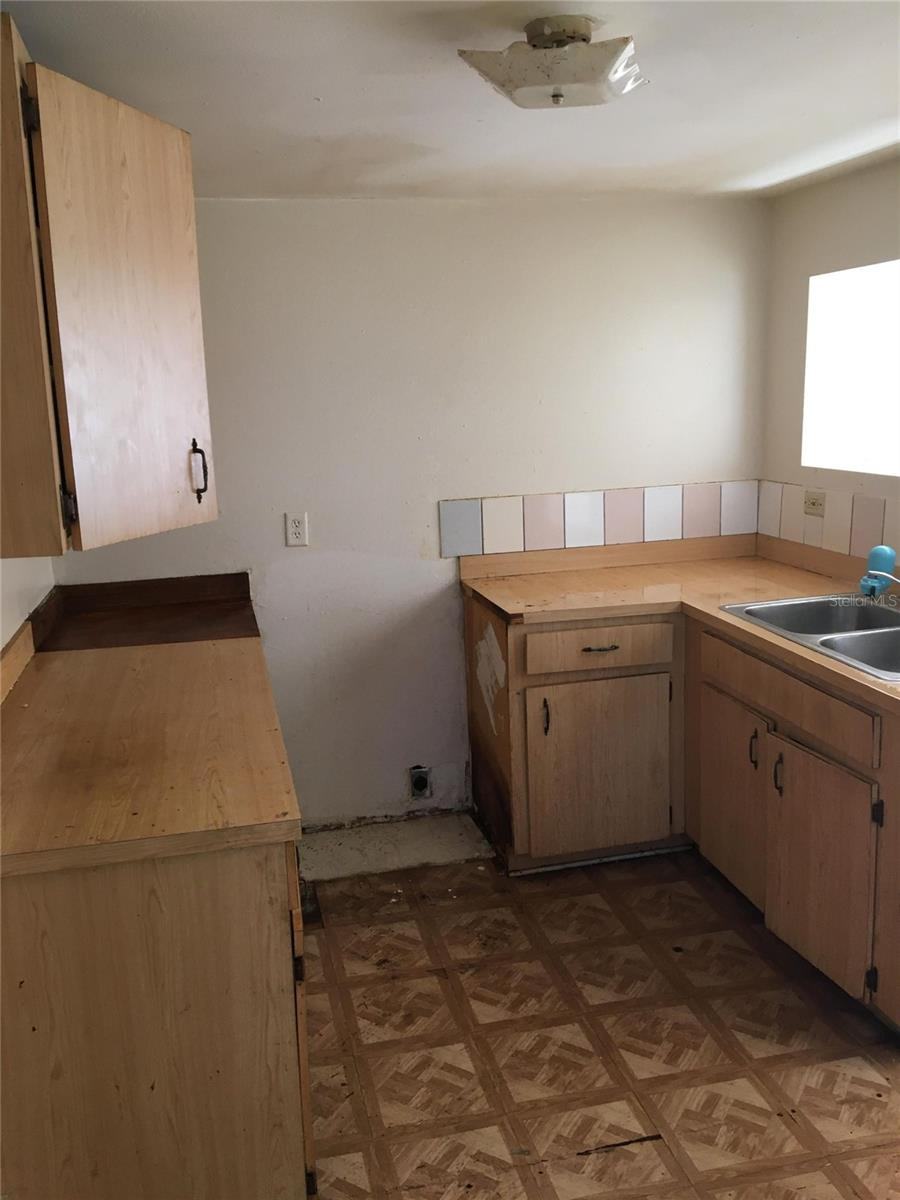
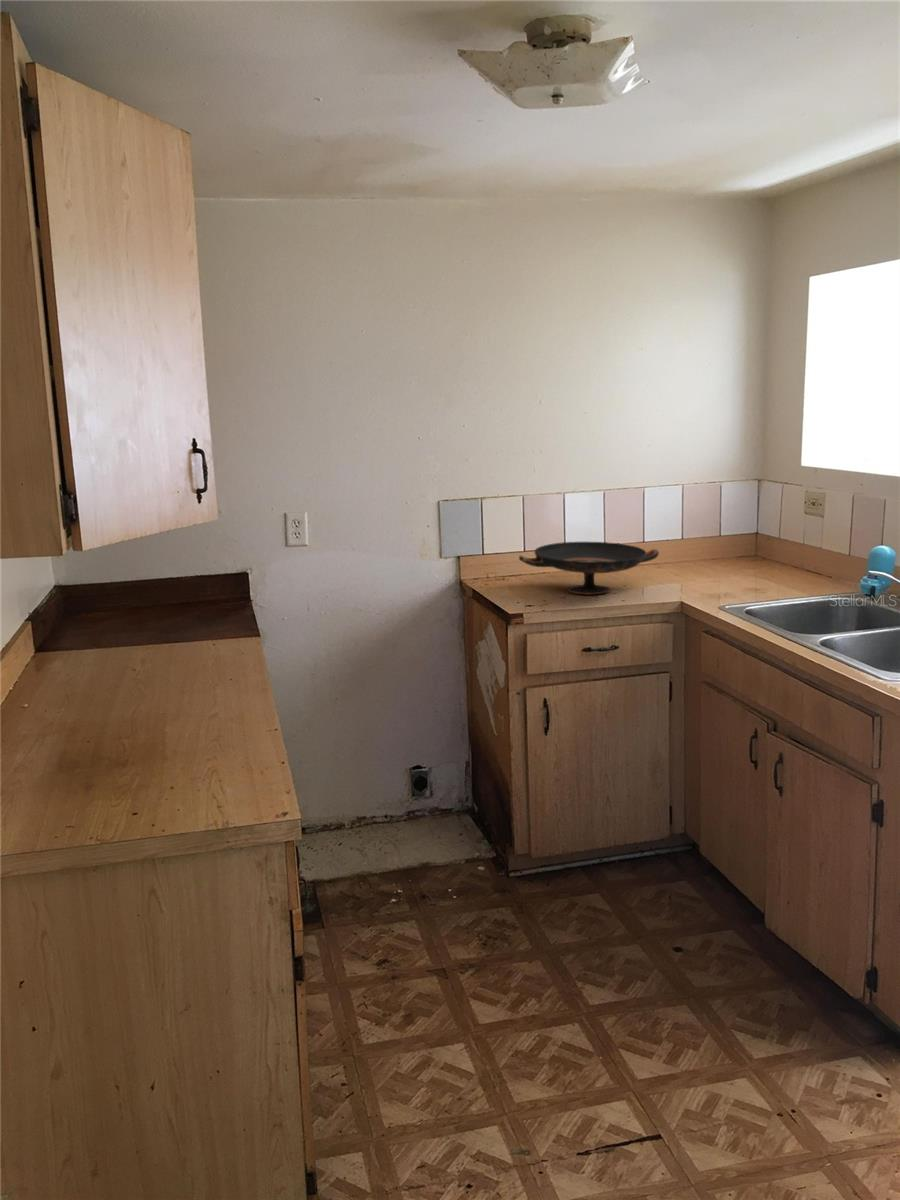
+ decorative bowl (589, 570)
